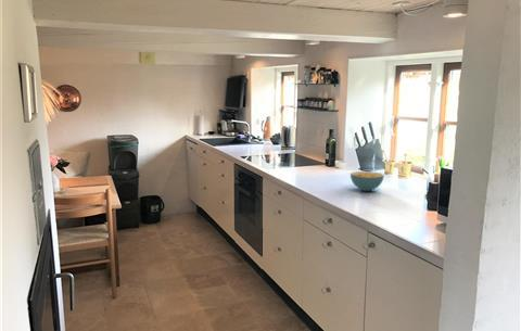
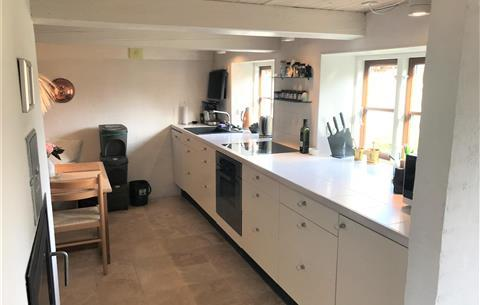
- cereal bowl (366, 181)
